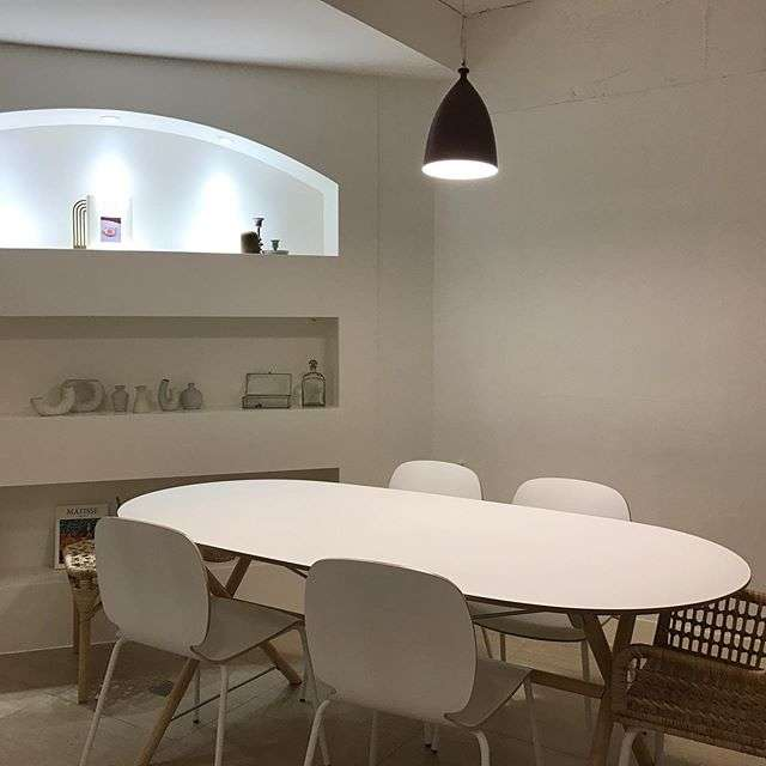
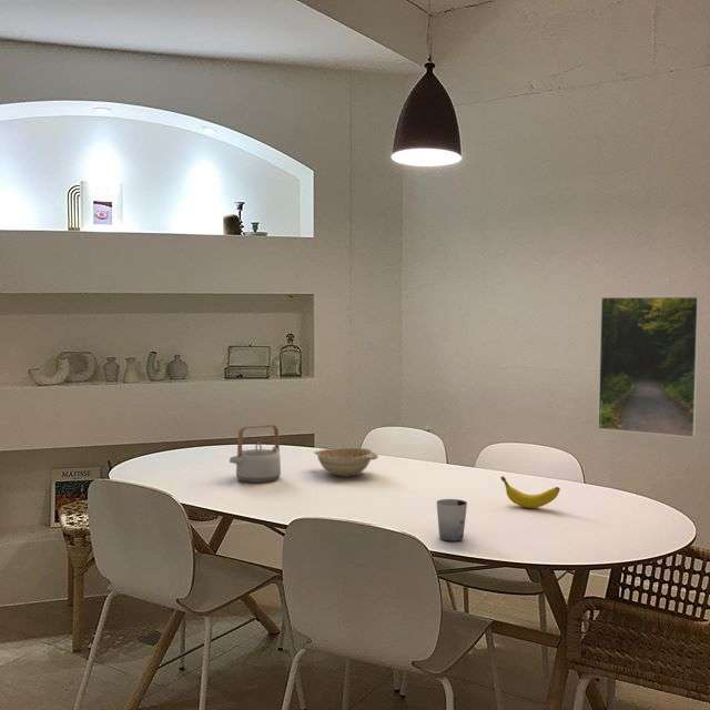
+ decorative bowl (344, 463)
+ teapot (254, 452)
+ banana (529, 495)
+ cup (453, 518)
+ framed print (647, 365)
